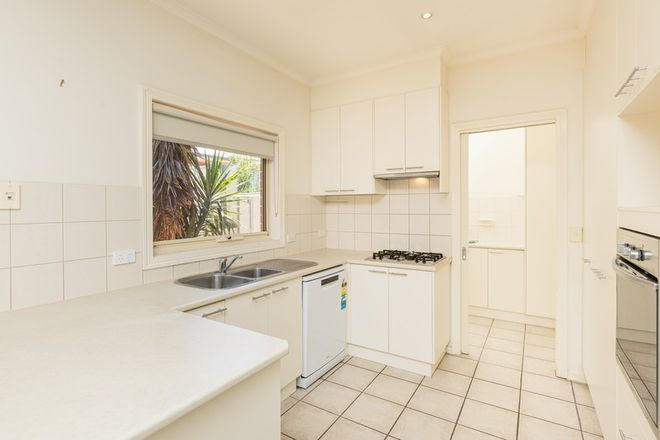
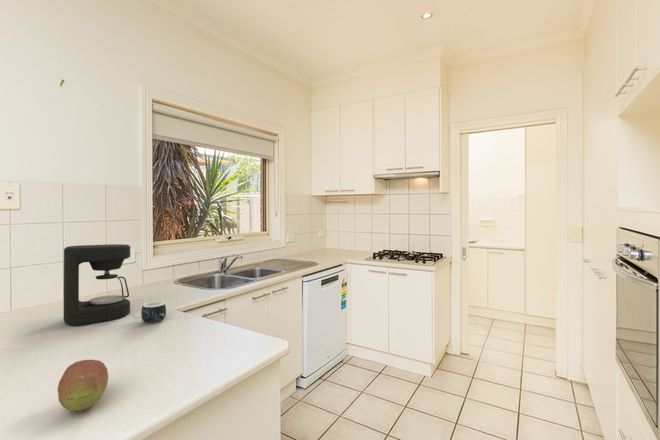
+ coffee maker (98, 278)
+ fruit (83, 384)
+ mug (149, 312)
